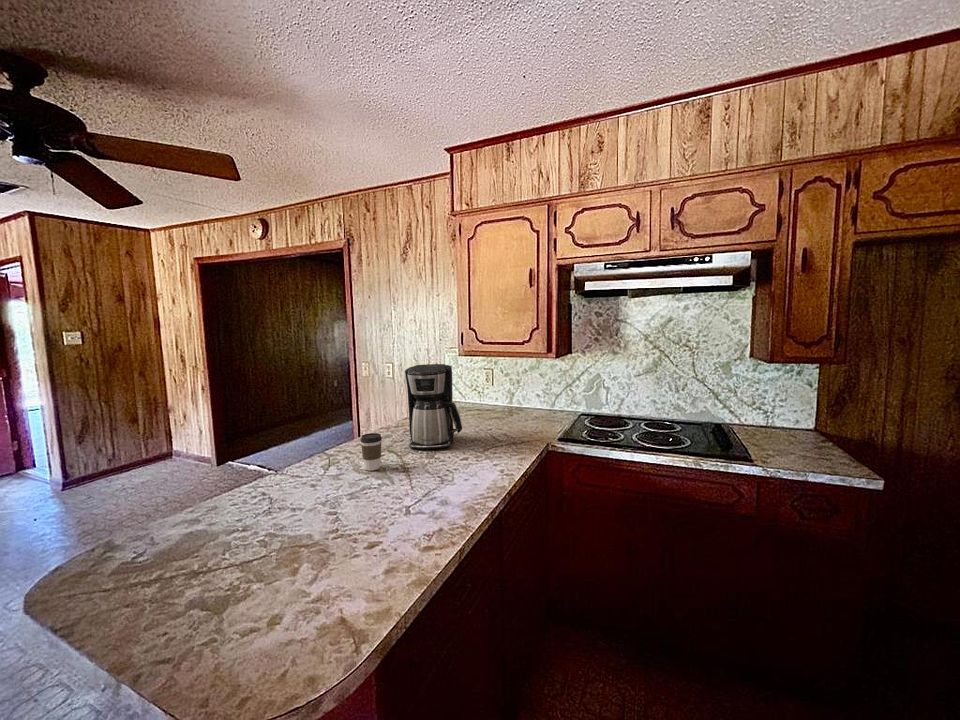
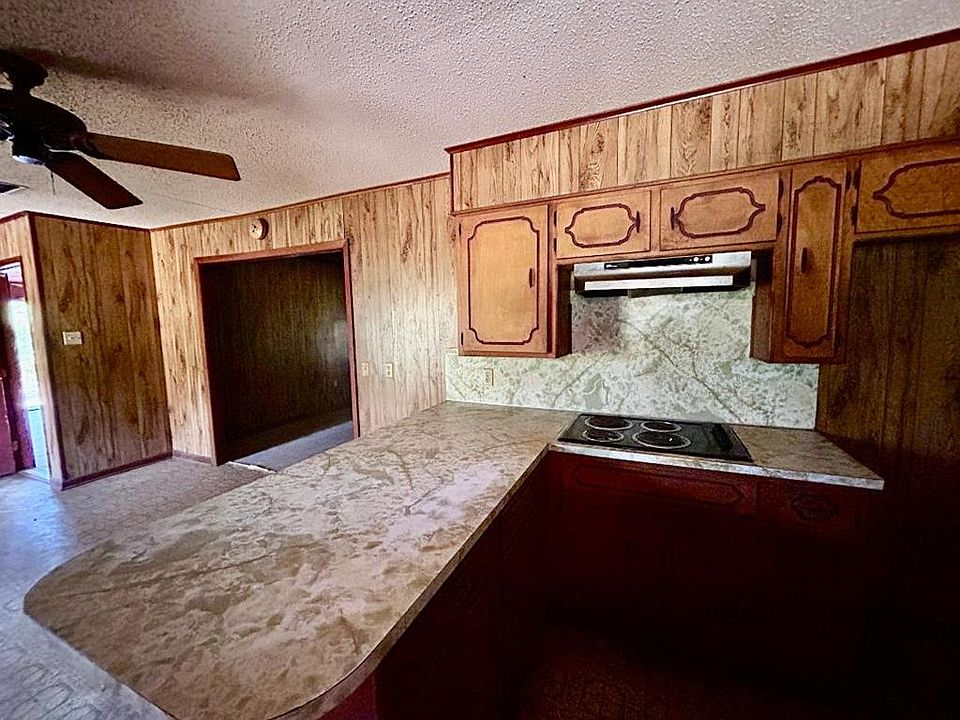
- coffee cup (371, 451)
- coffee maker (437, 402)
